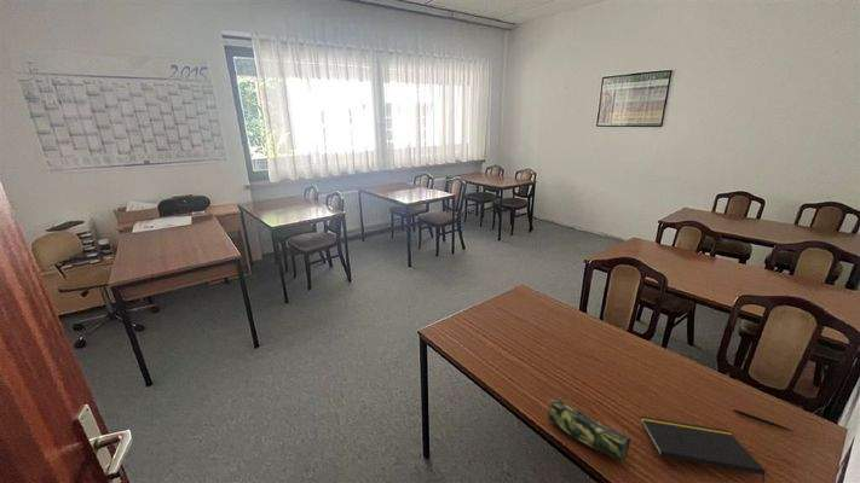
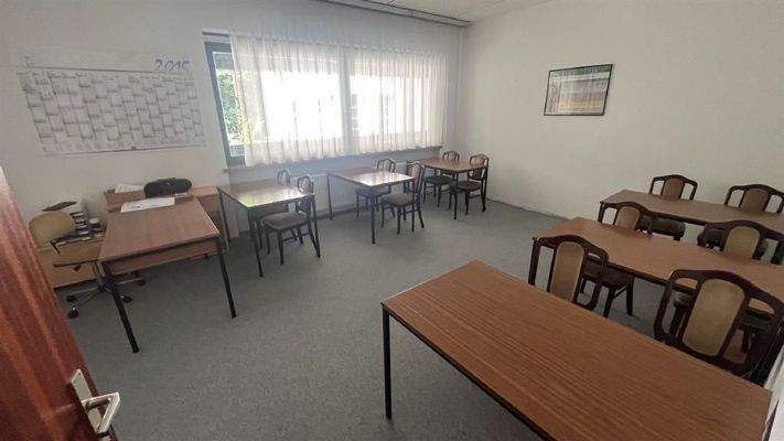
- pen (763, 420)
- notepad (695, 442)
- pencil case (584, 427)
